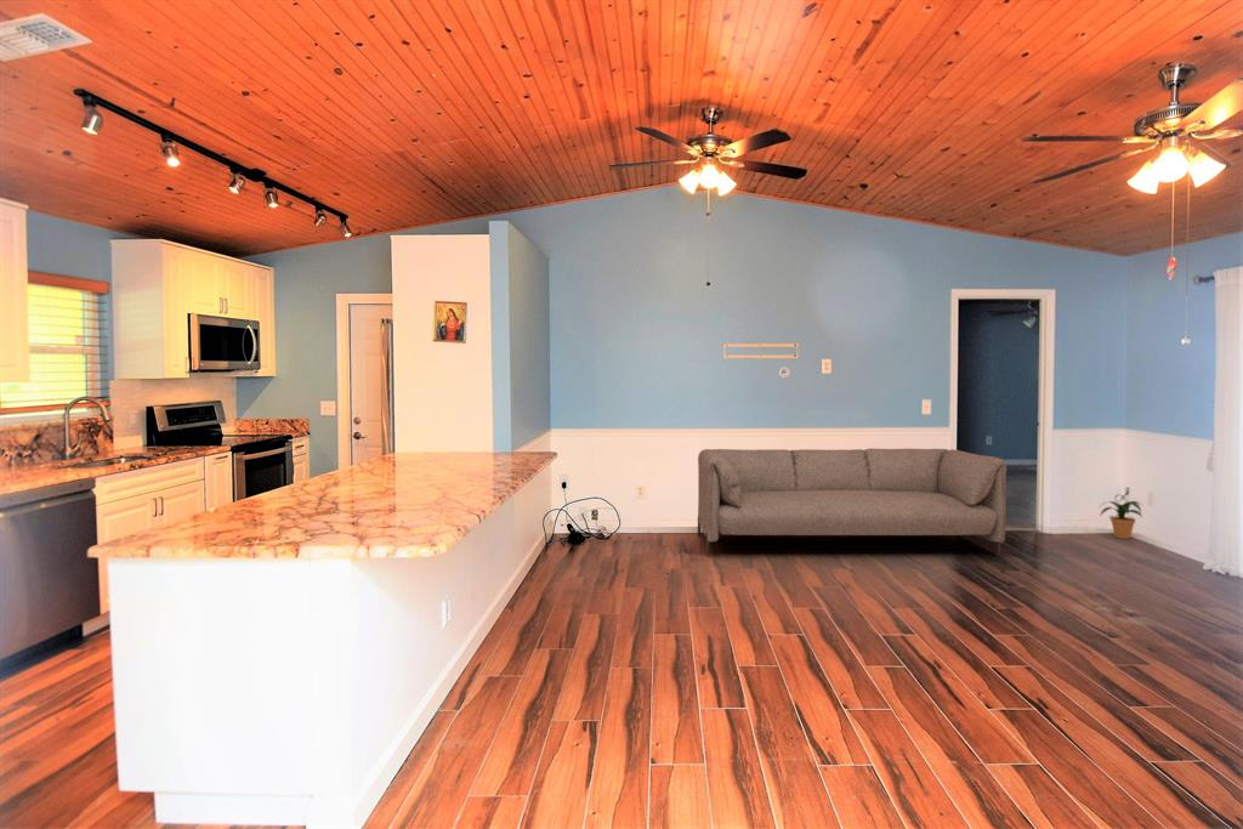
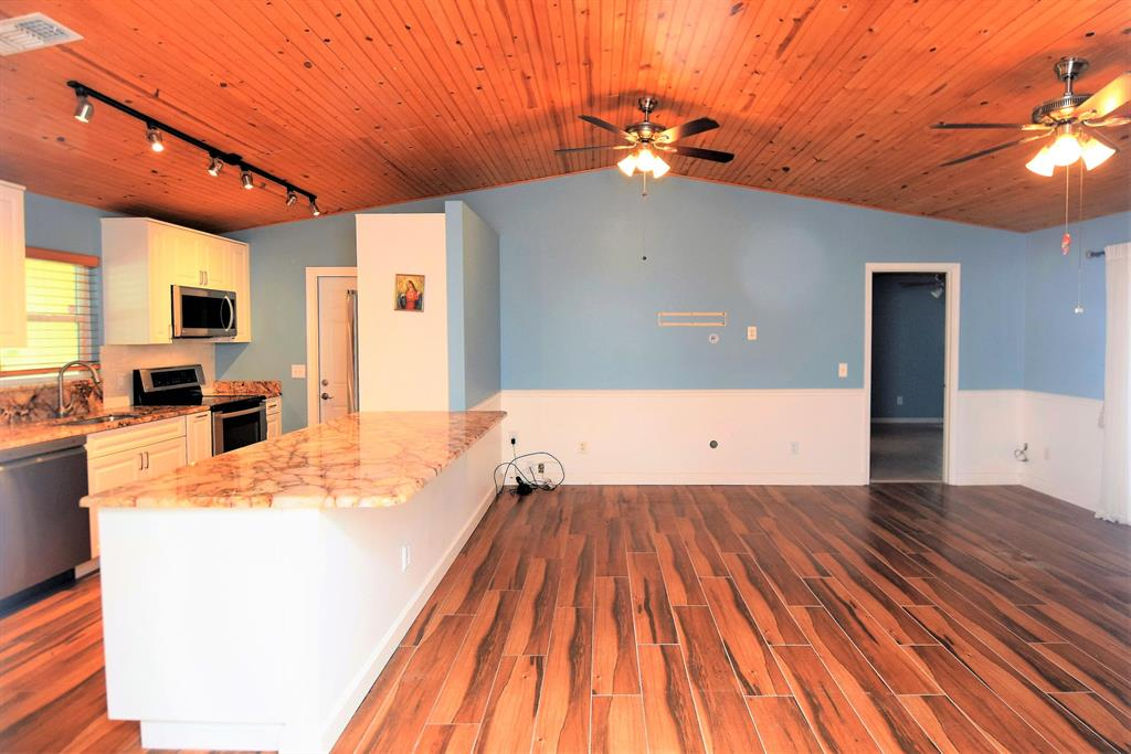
- potted plant (1123, 518)
- sofa (839, 498)
